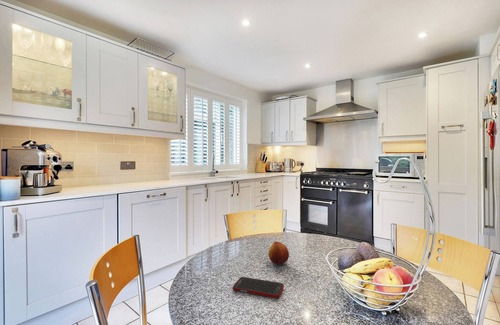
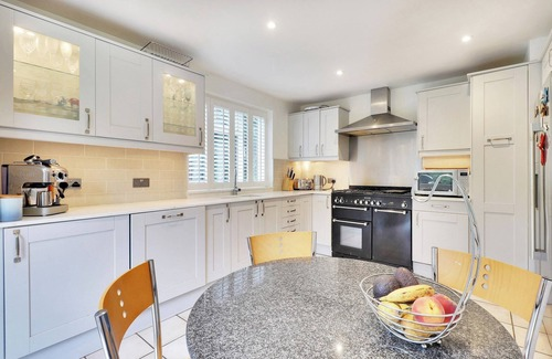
- cell phone (258, 286)
- fruit (278, 252)
